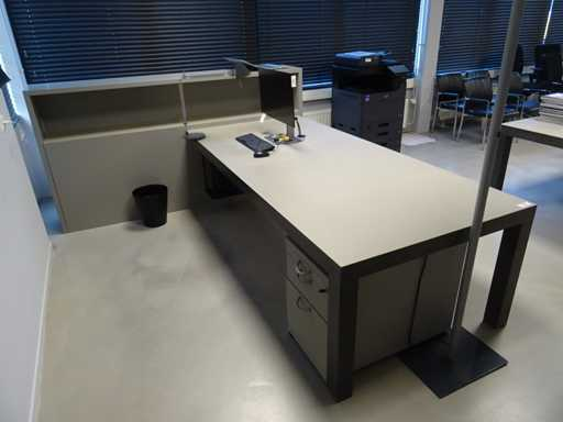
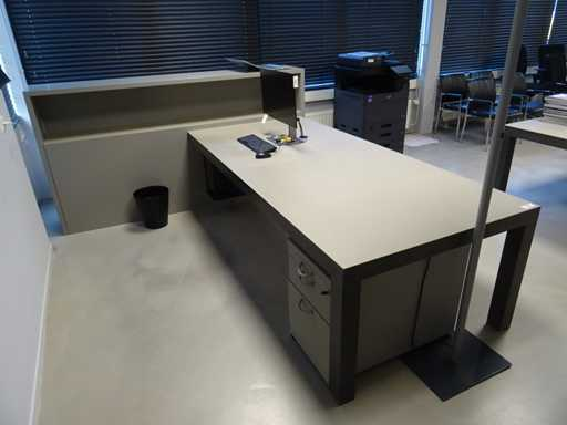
- desk lamp (216, 76)
